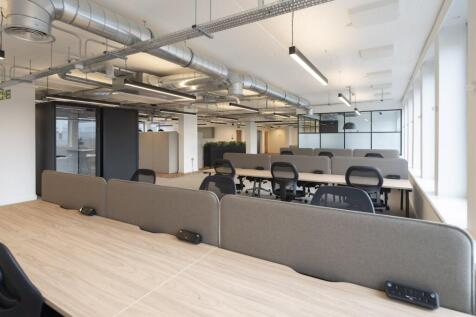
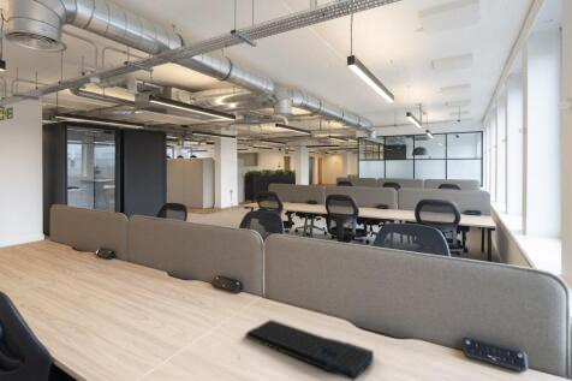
+ keyboard (306, 343)
